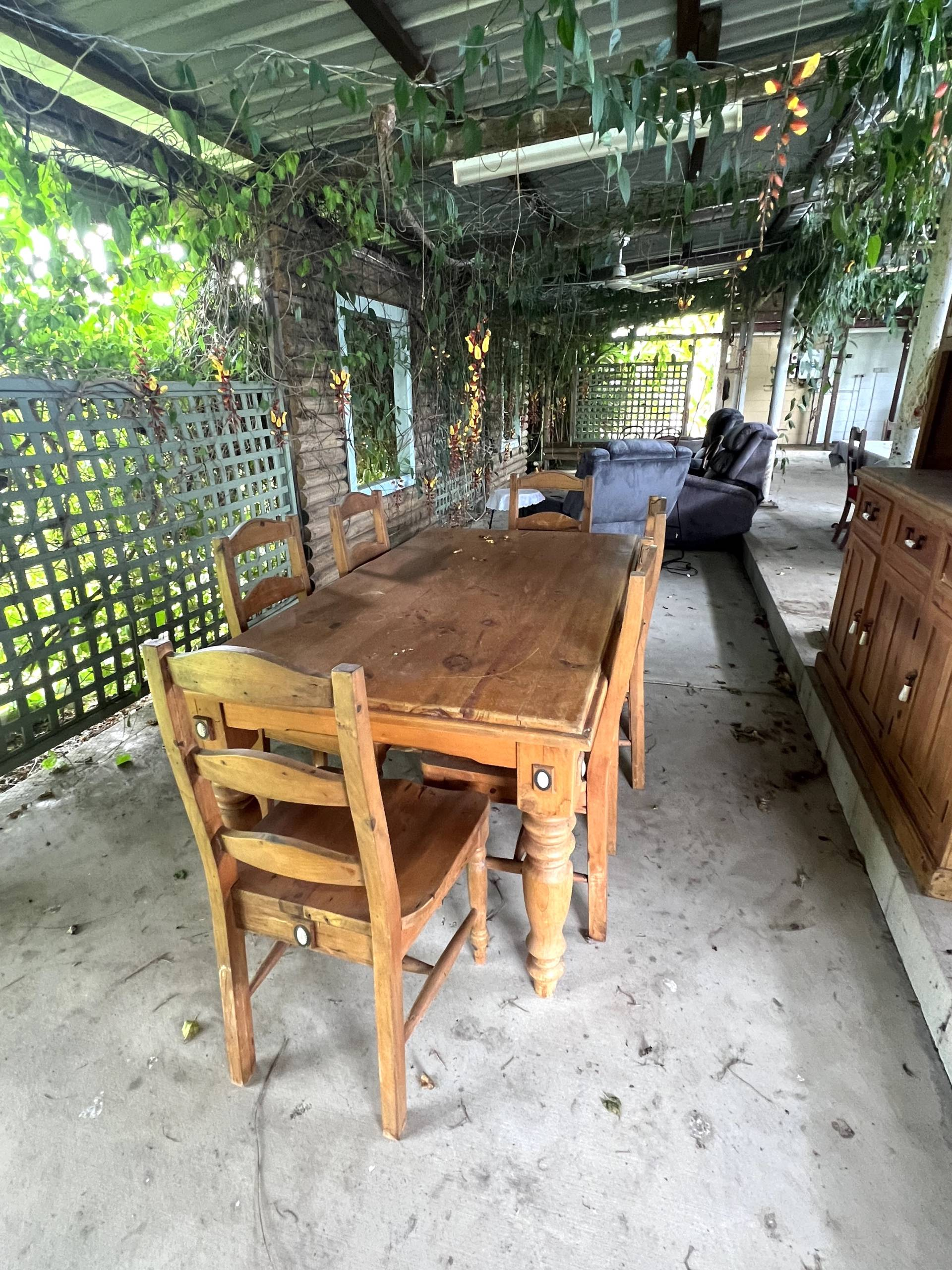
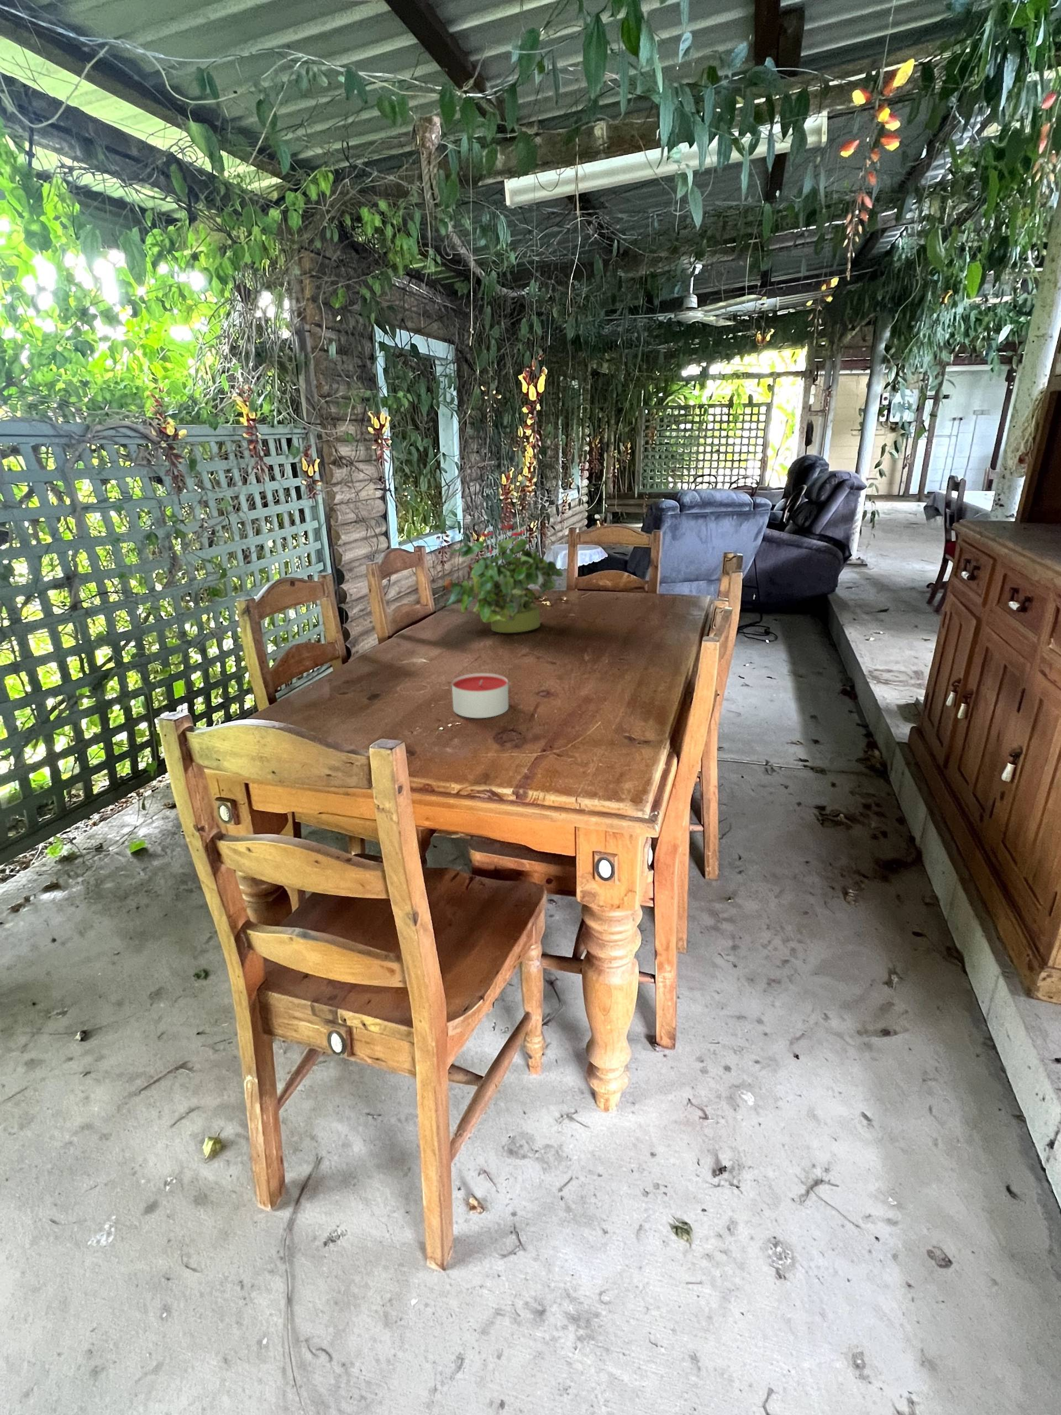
+ candle (480, 694)
+ potted plant (503, 579)
